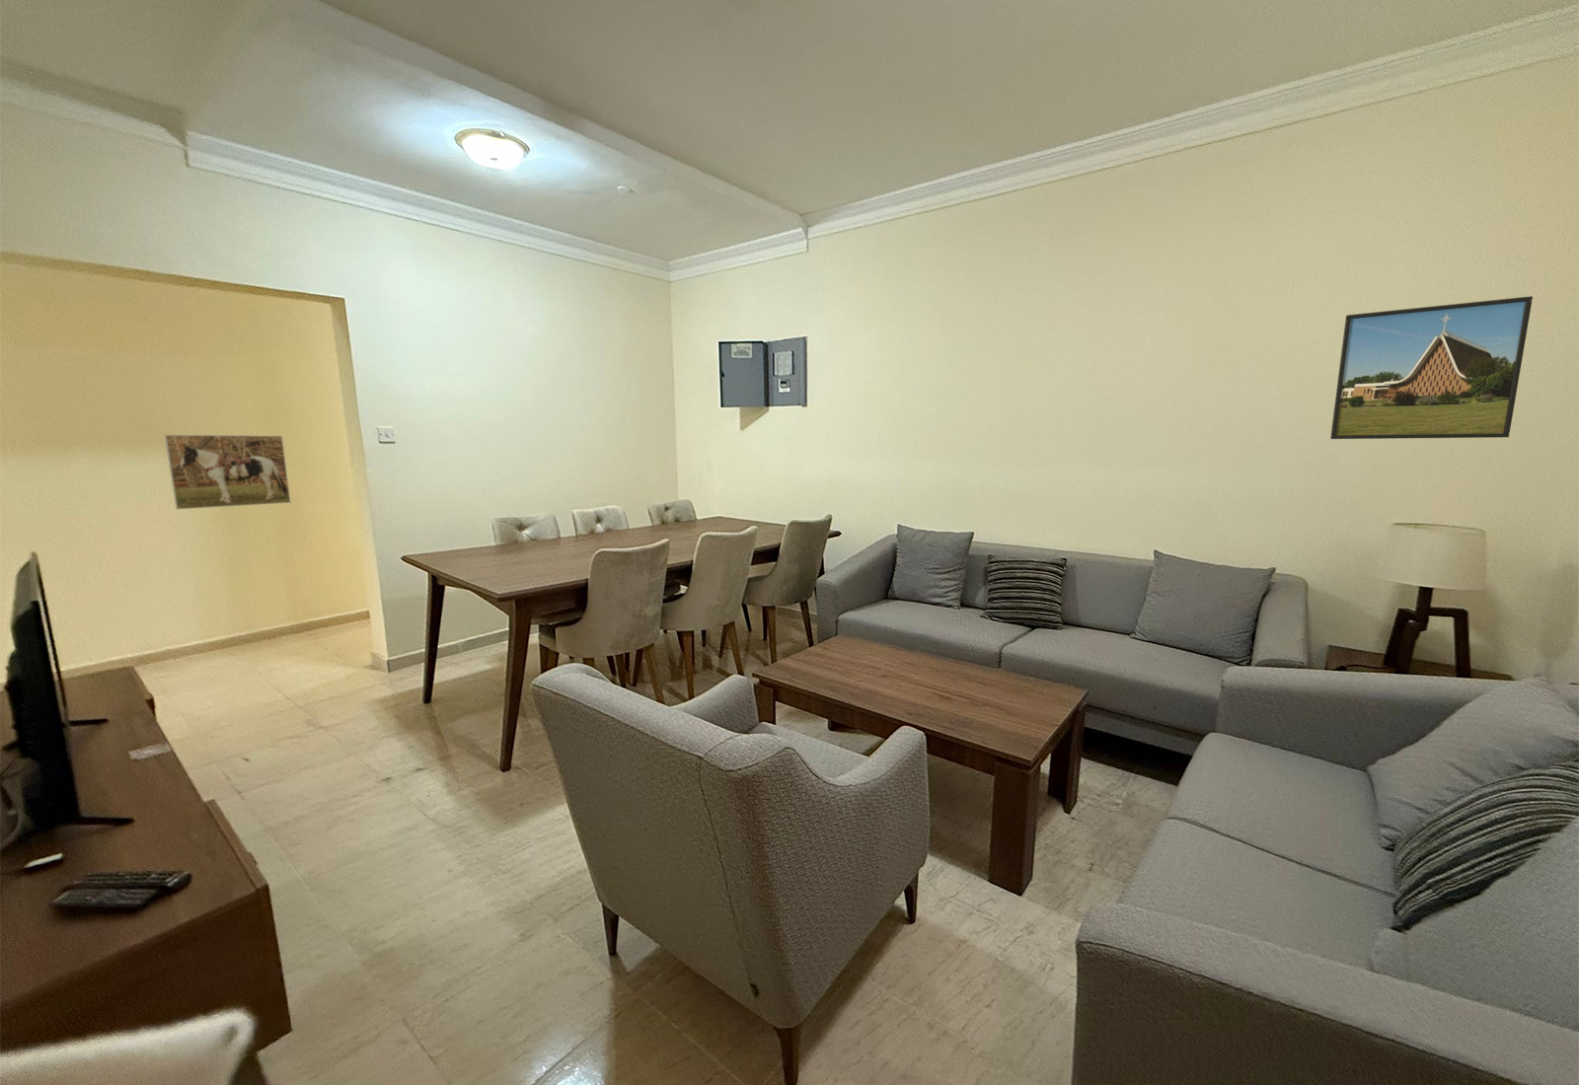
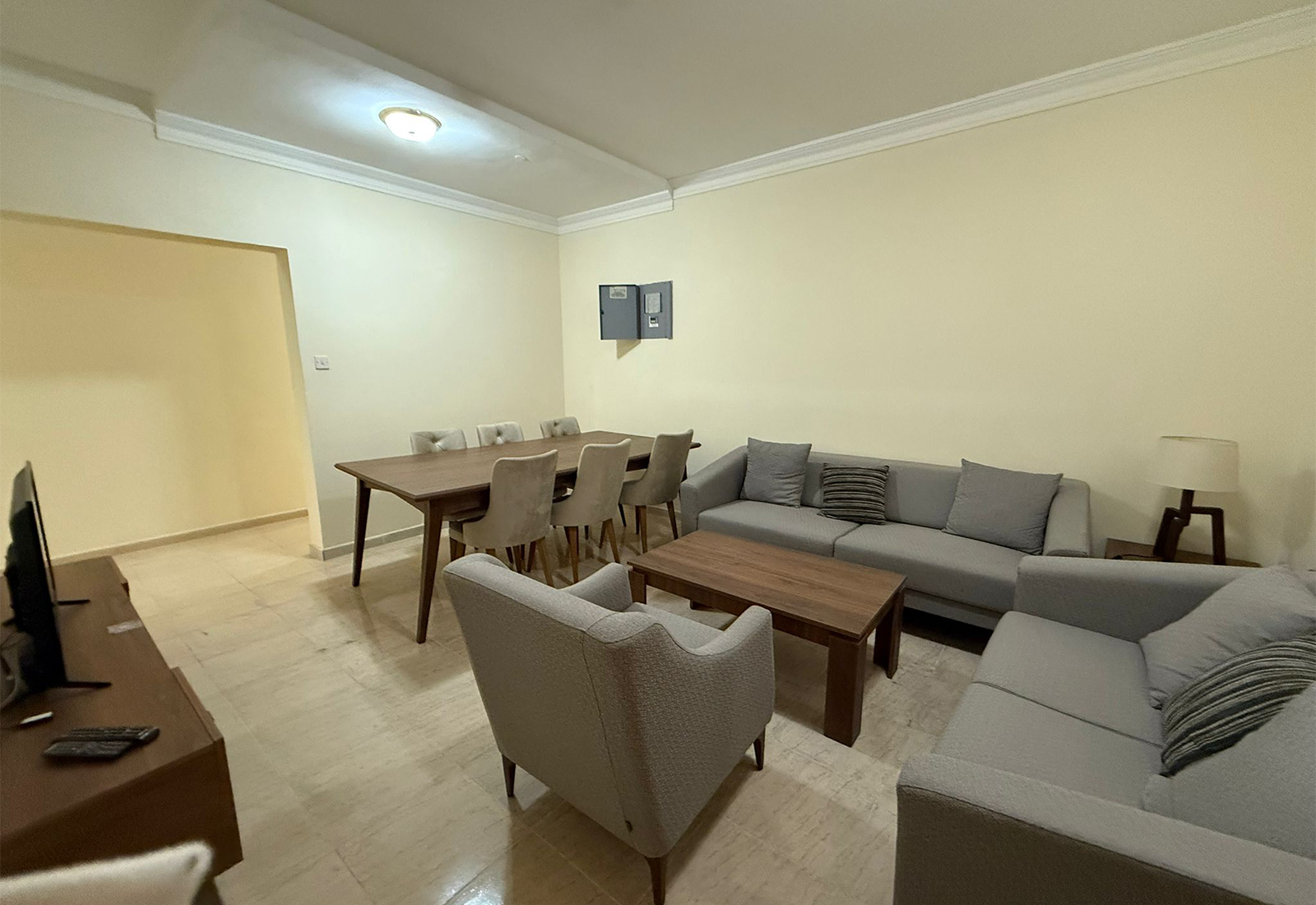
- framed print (230, 470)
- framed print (1423, 373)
